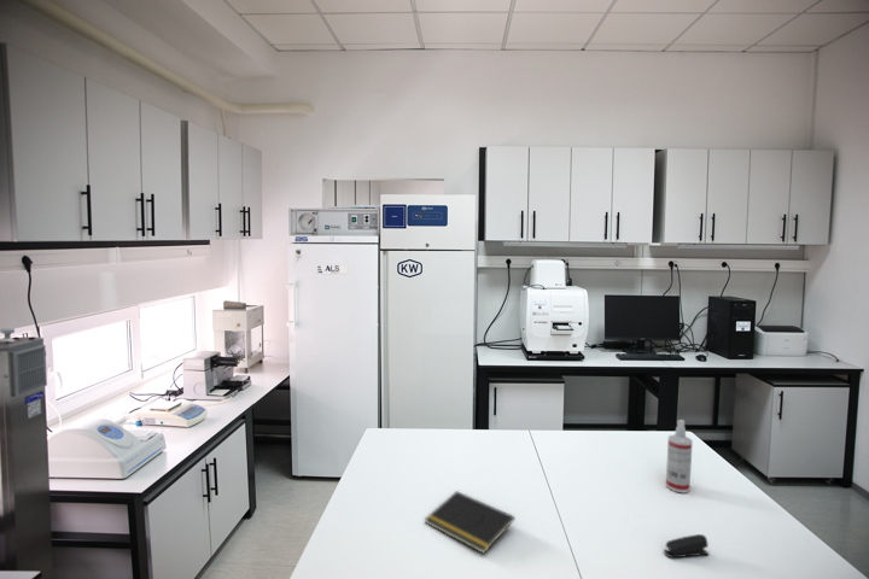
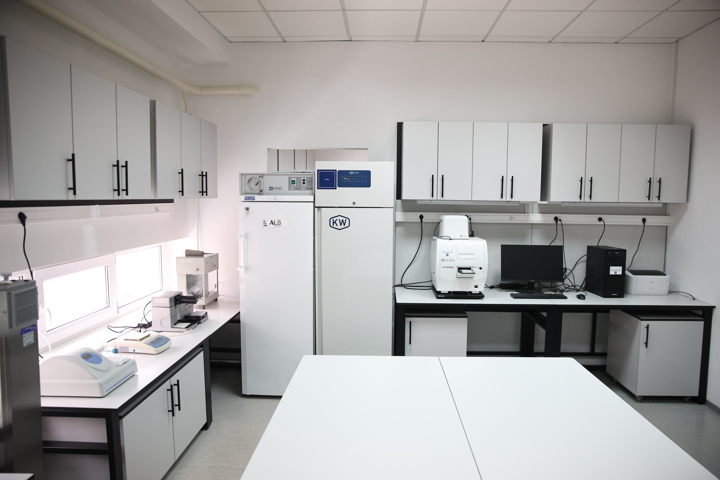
- stapler (686, 545)
- notepad (468, 519)
- spray bottle (678, 454)
